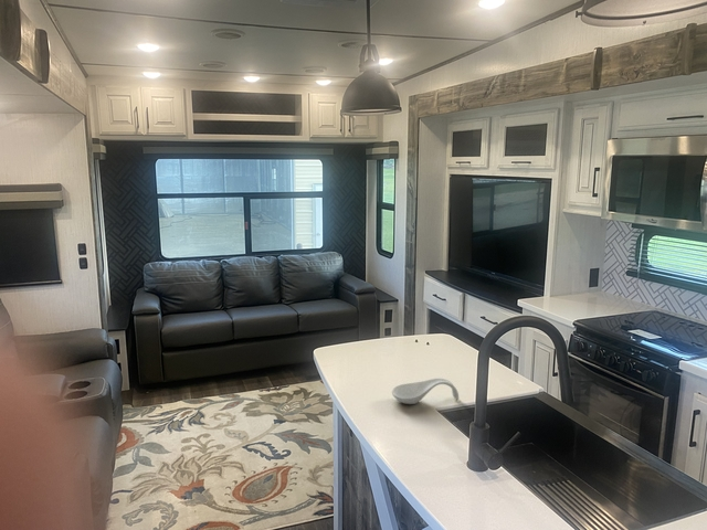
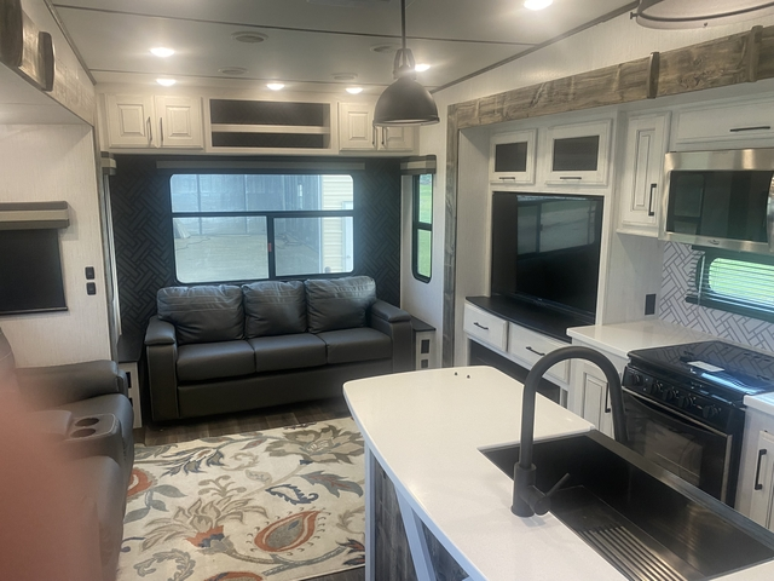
- spoon rest (424, 390)
